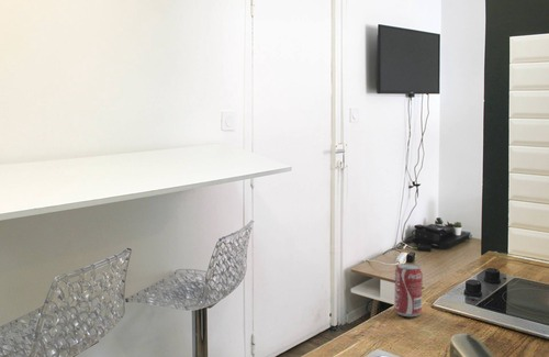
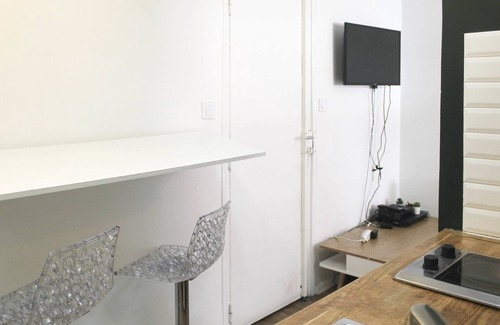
- beverage can (407, 289)
